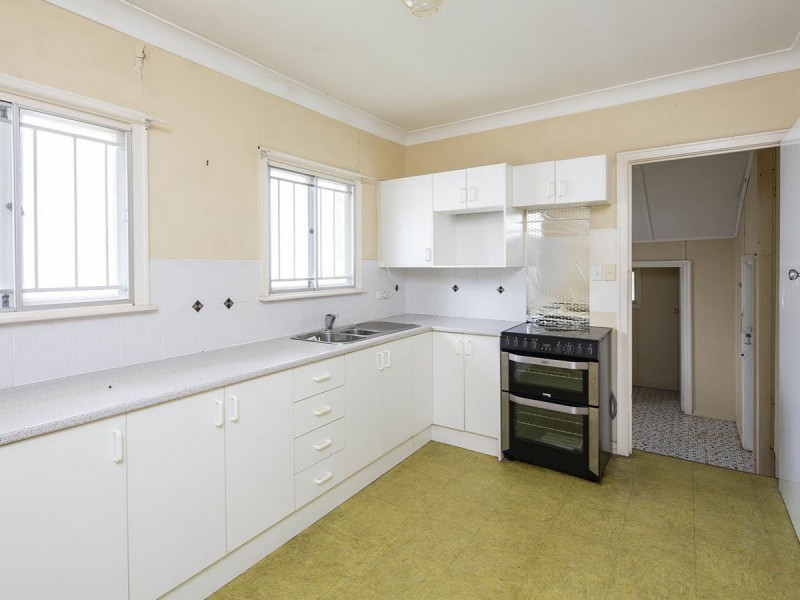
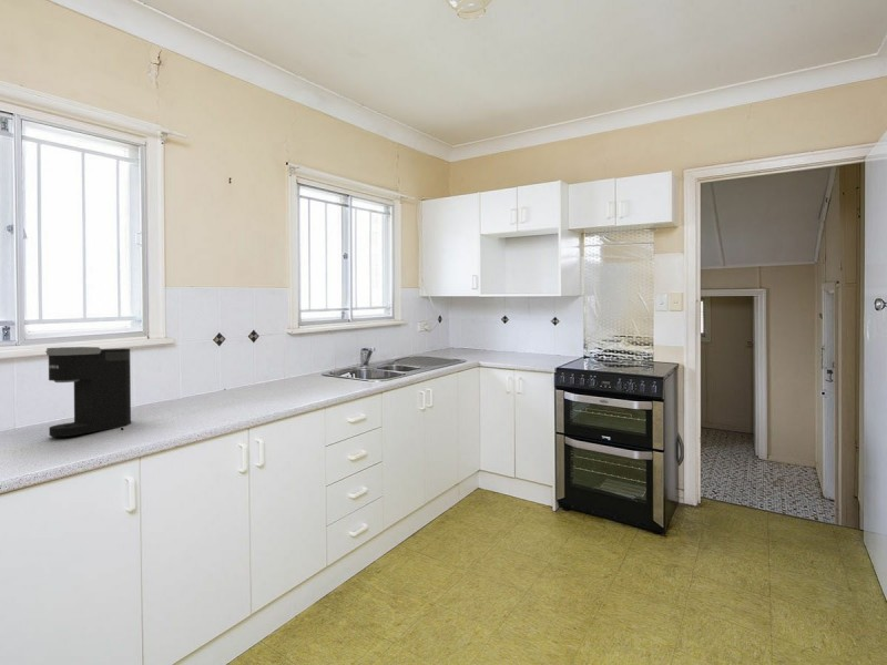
+ coffee maker (91, 388)
